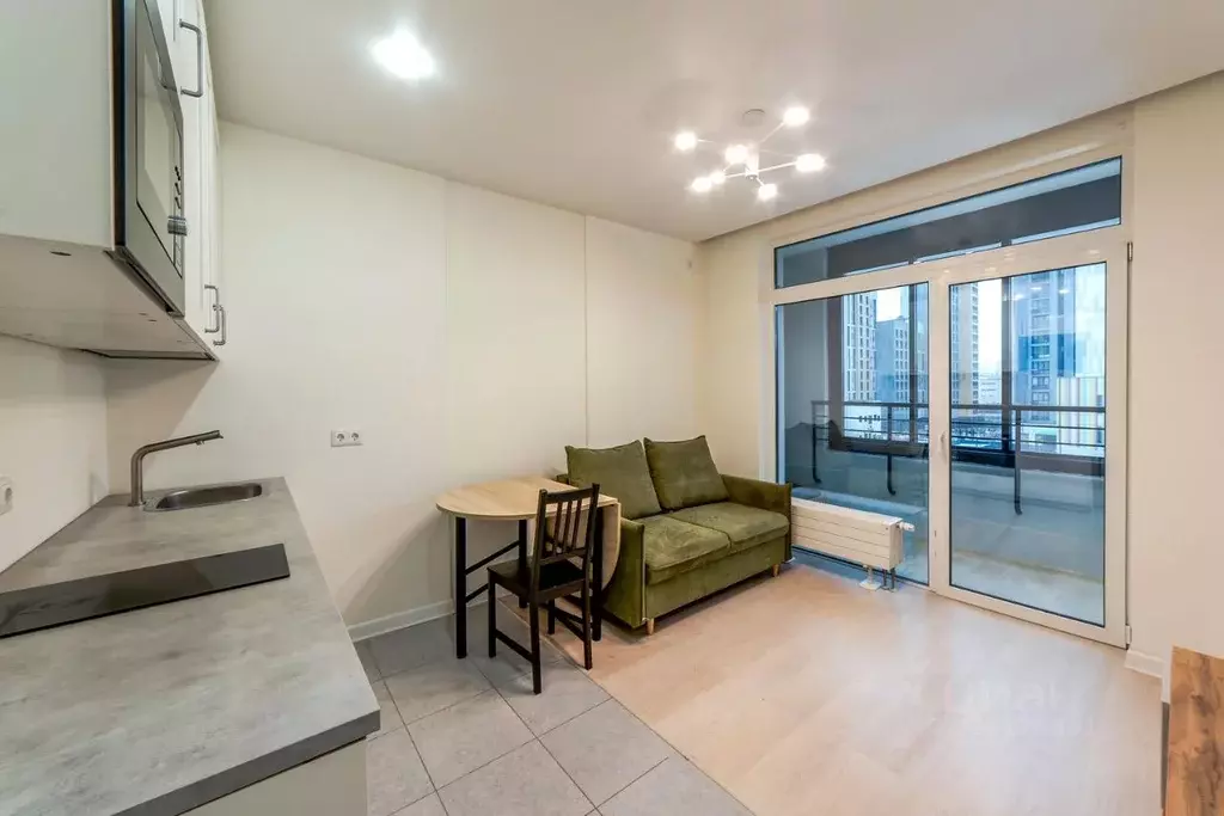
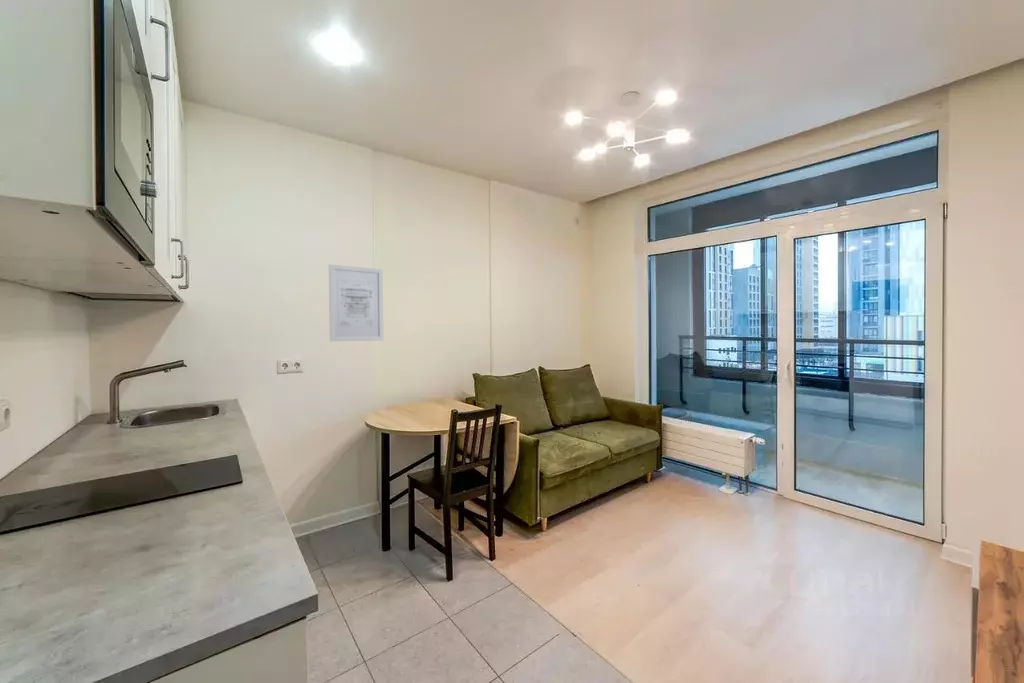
+ wall art (357, 304)
